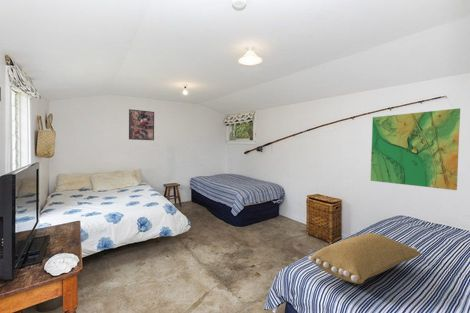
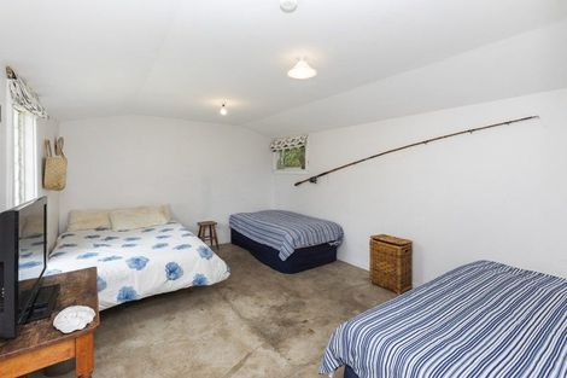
- pillow (366, 256)
- map (409, 149)
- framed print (141, 125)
